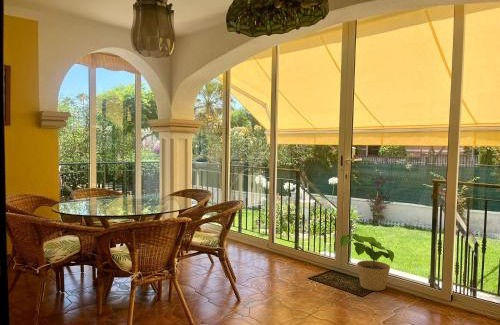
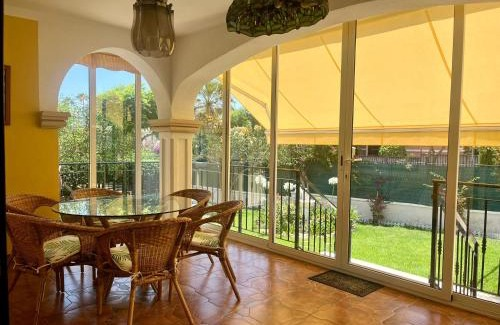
- potted plant (360, 261)
